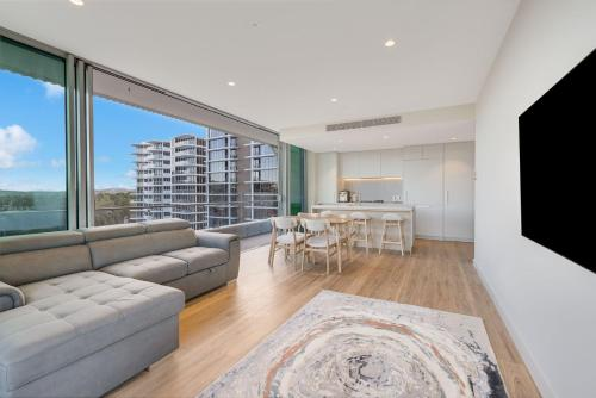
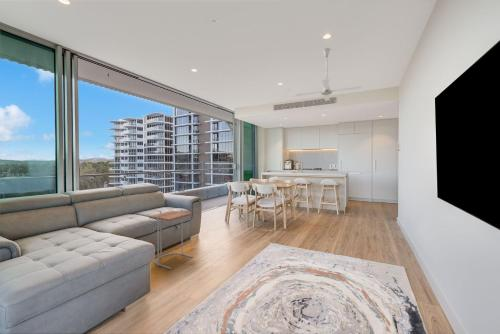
+ side table (161, 240)
+ ceiling fan (326, 72)
